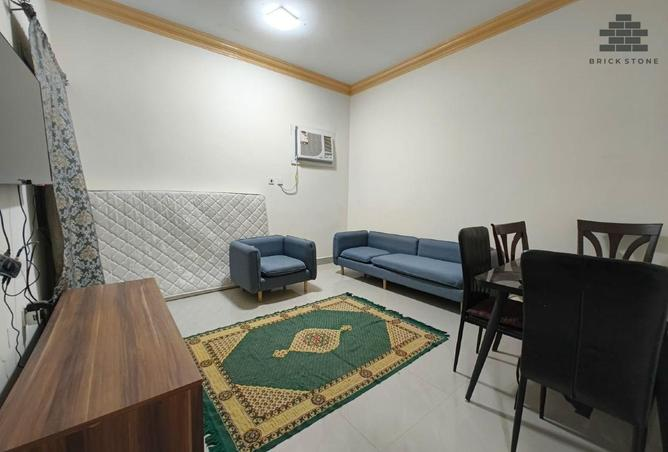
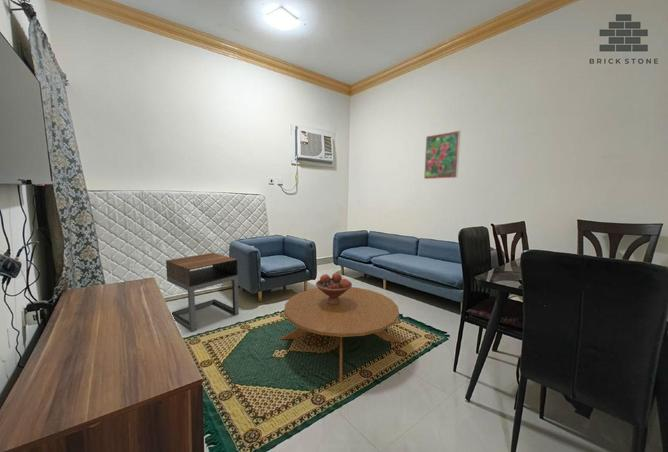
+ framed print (441, 156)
+ coffee table (340, 322)
+ fruit bowl (333, 288)
+ nightstand (203, 287)
